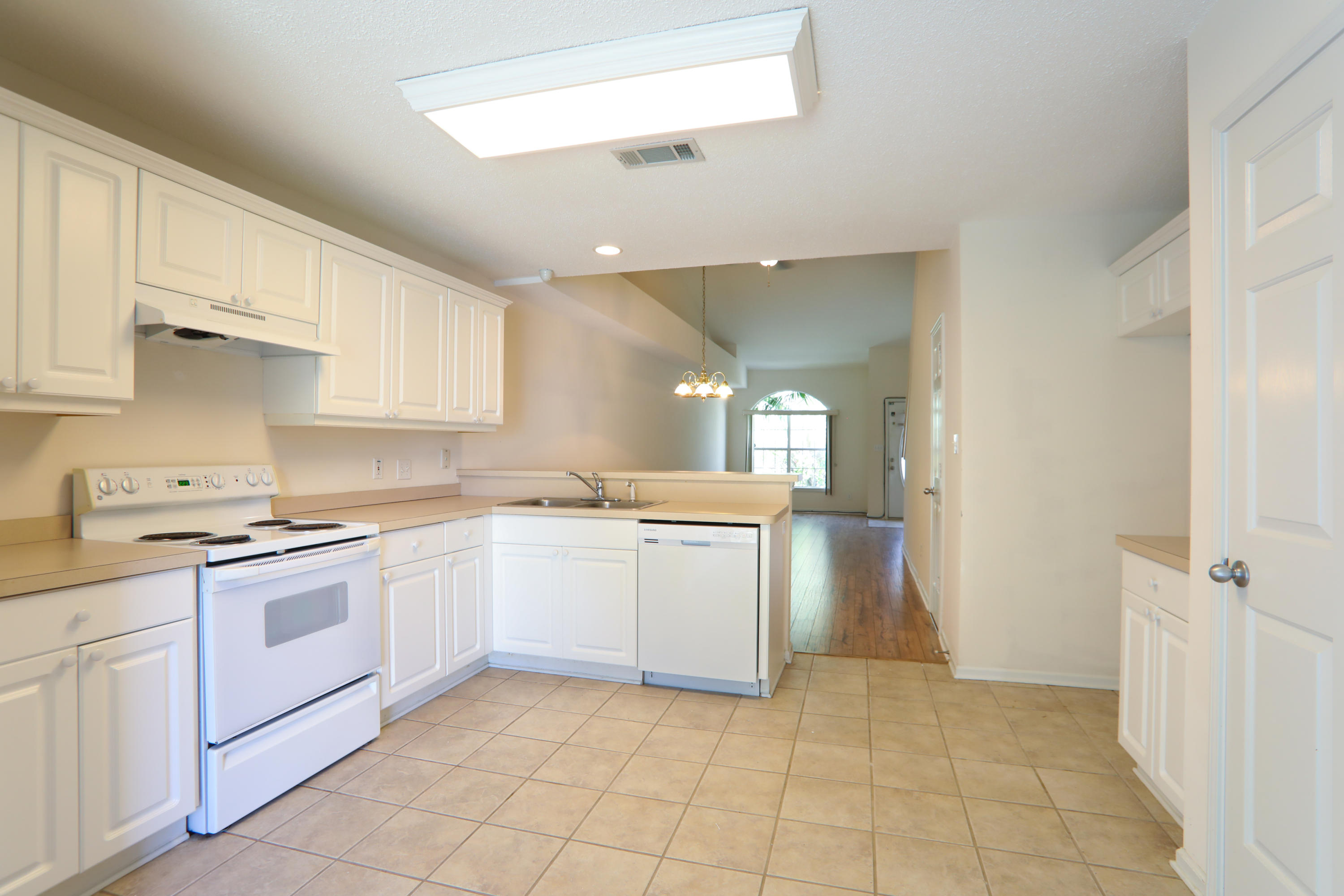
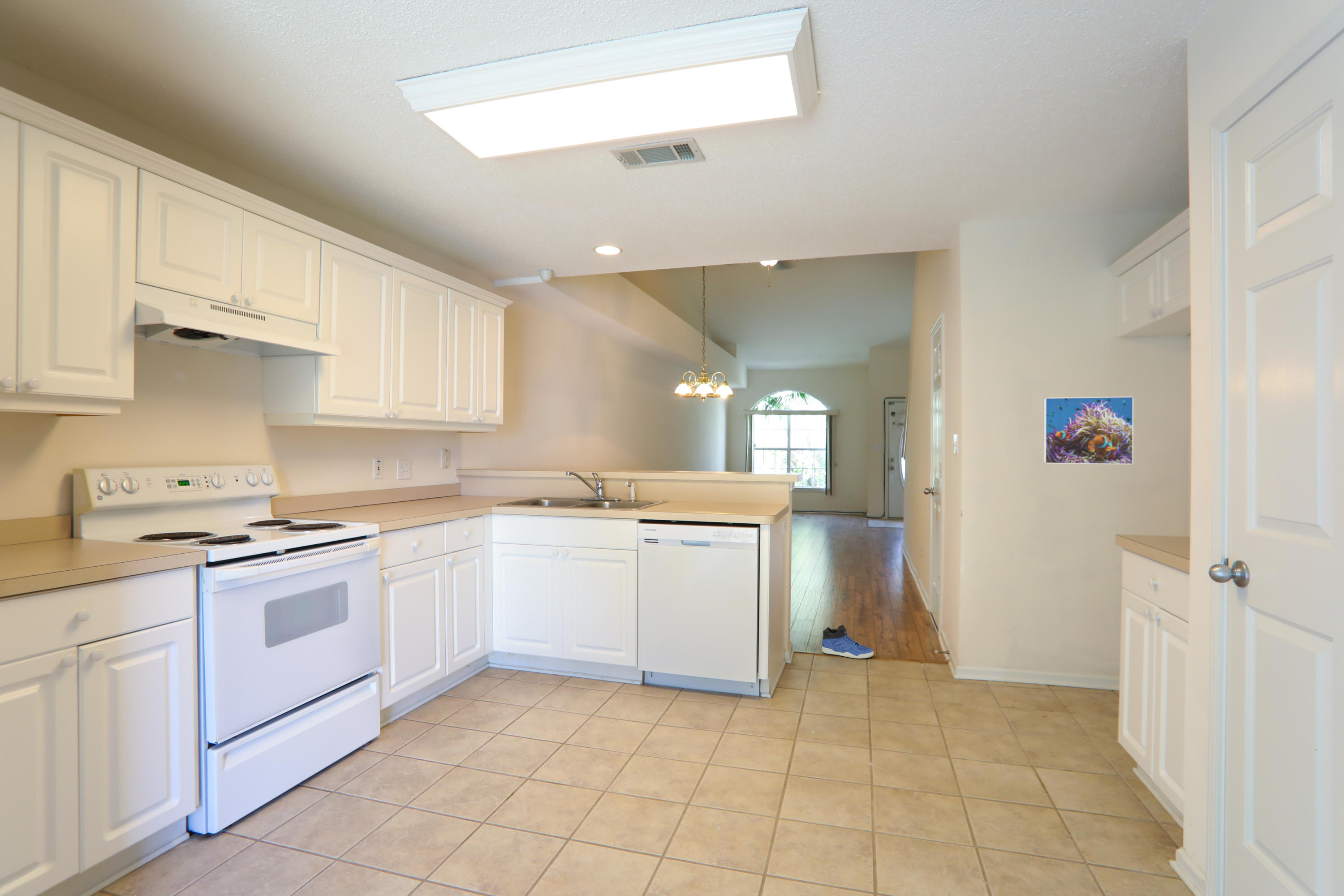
+ sneaker (847, 640)
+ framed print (1087, 431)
